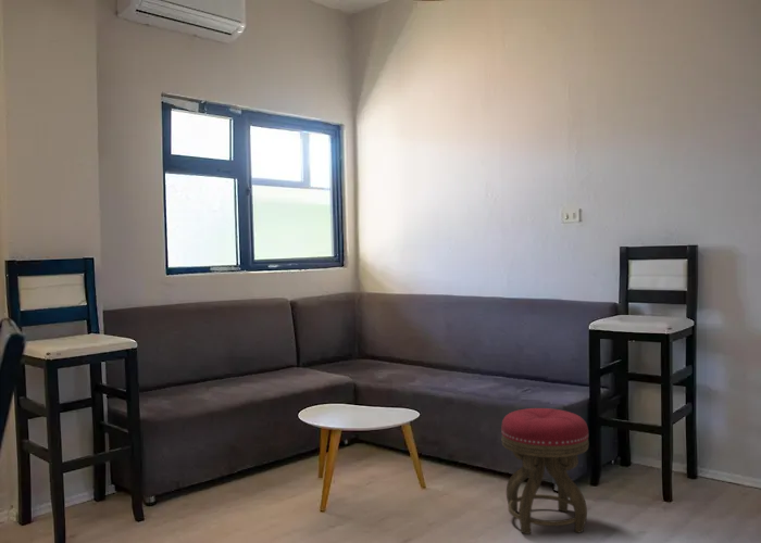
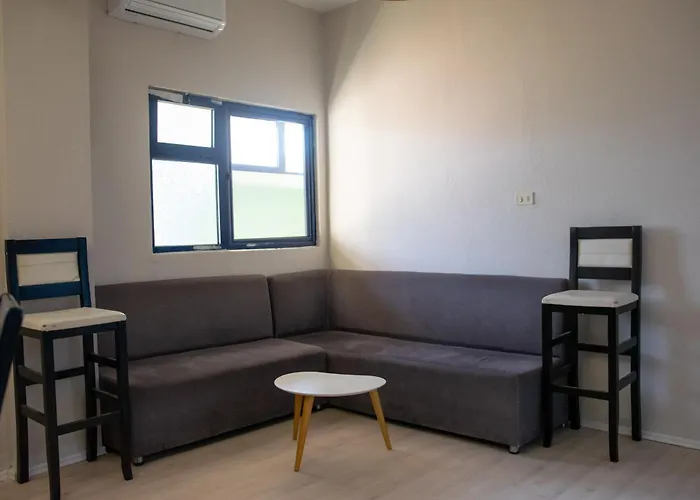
- stool (544, 467)
